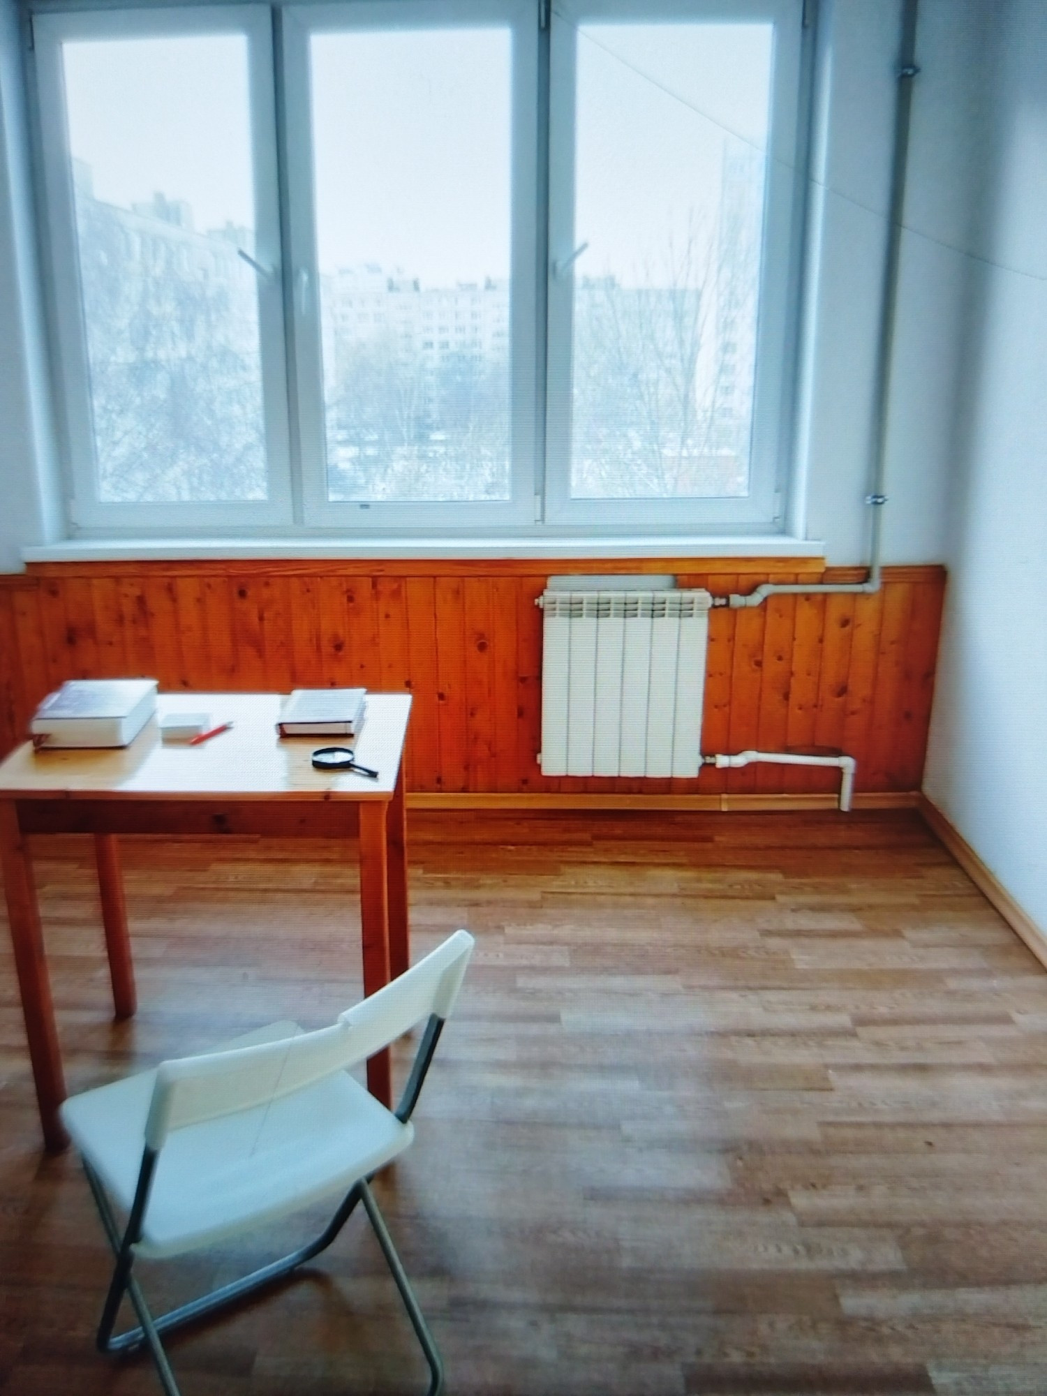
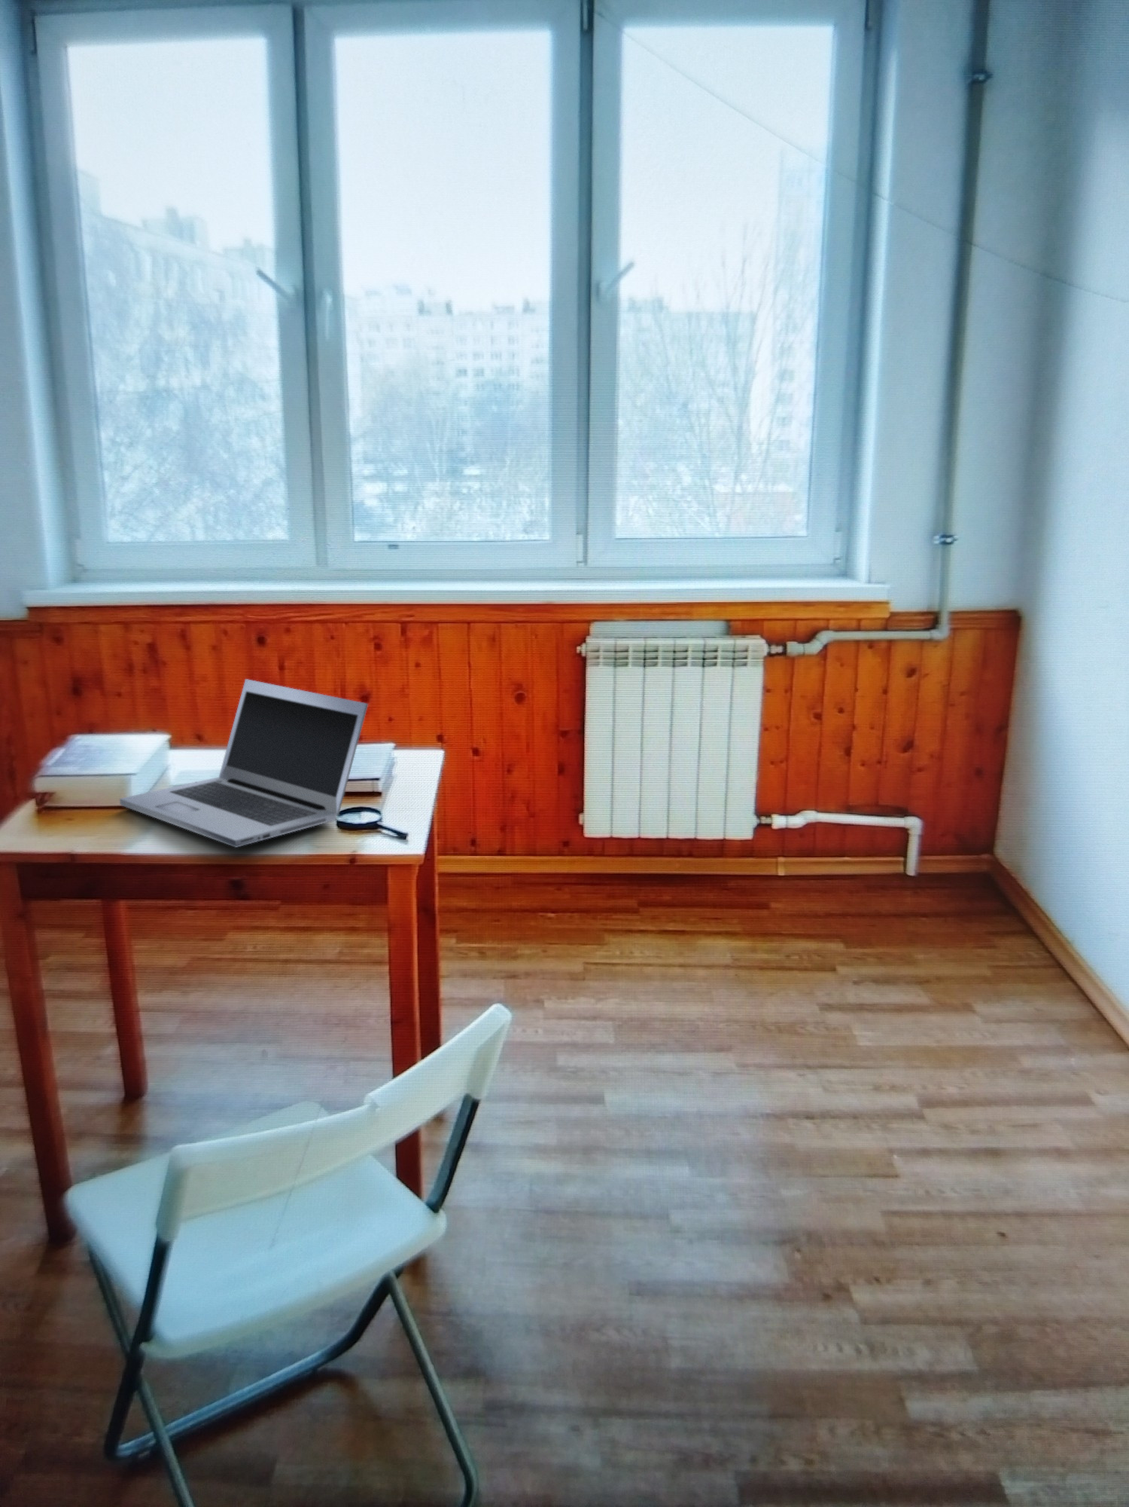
+ laptop (242, 756)
